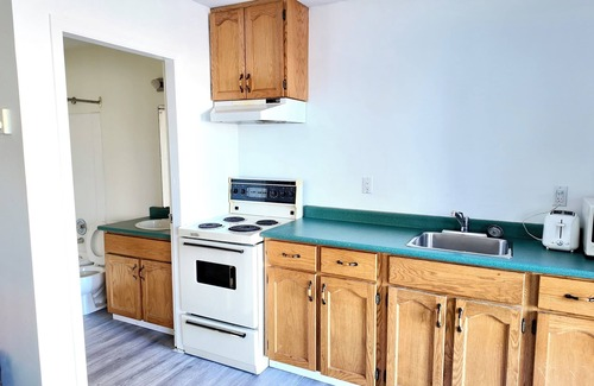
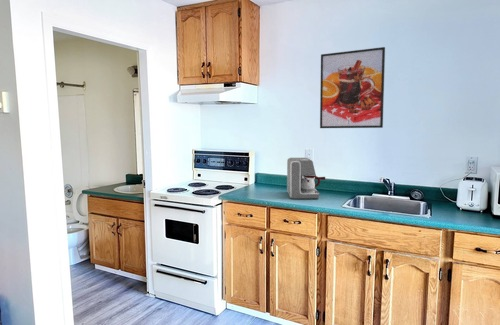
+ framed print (350, 89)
+ coffee maker (301, 177)
